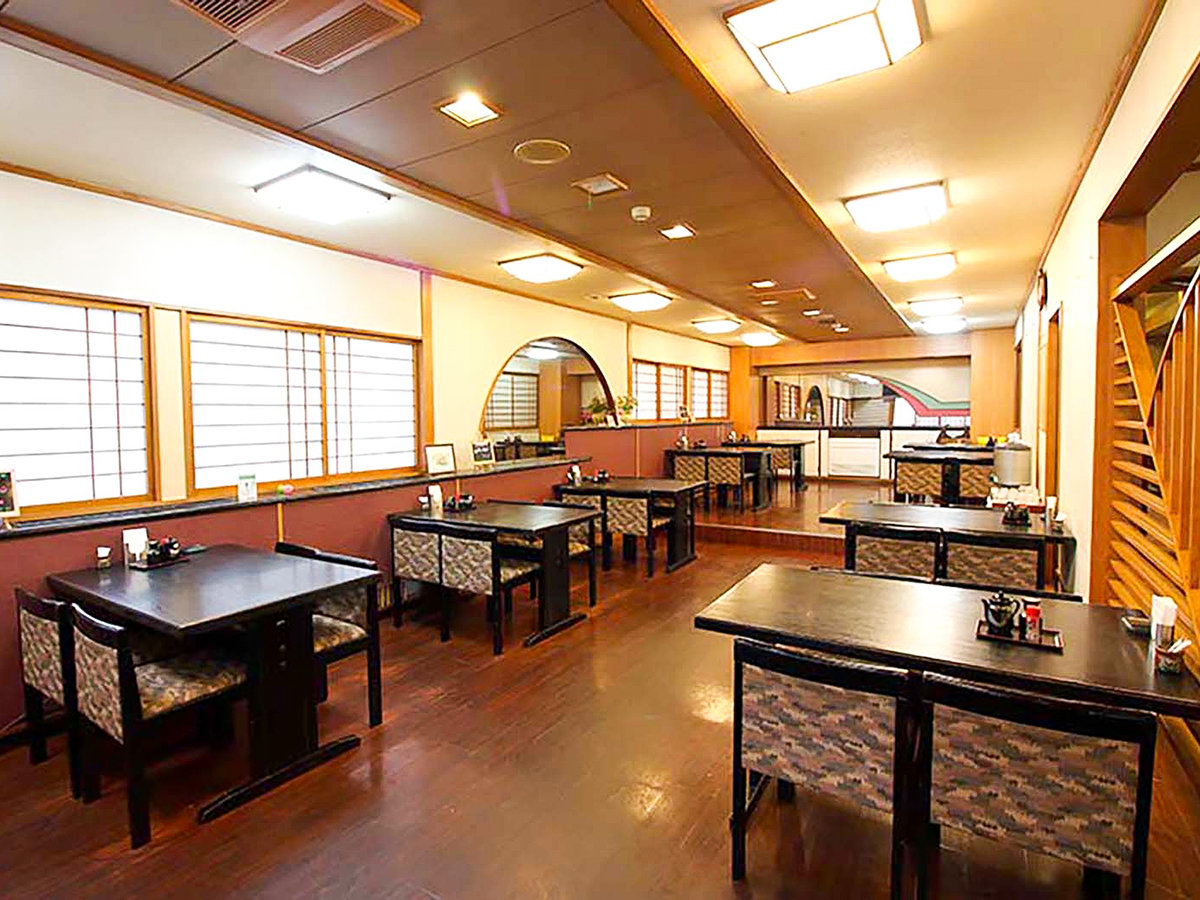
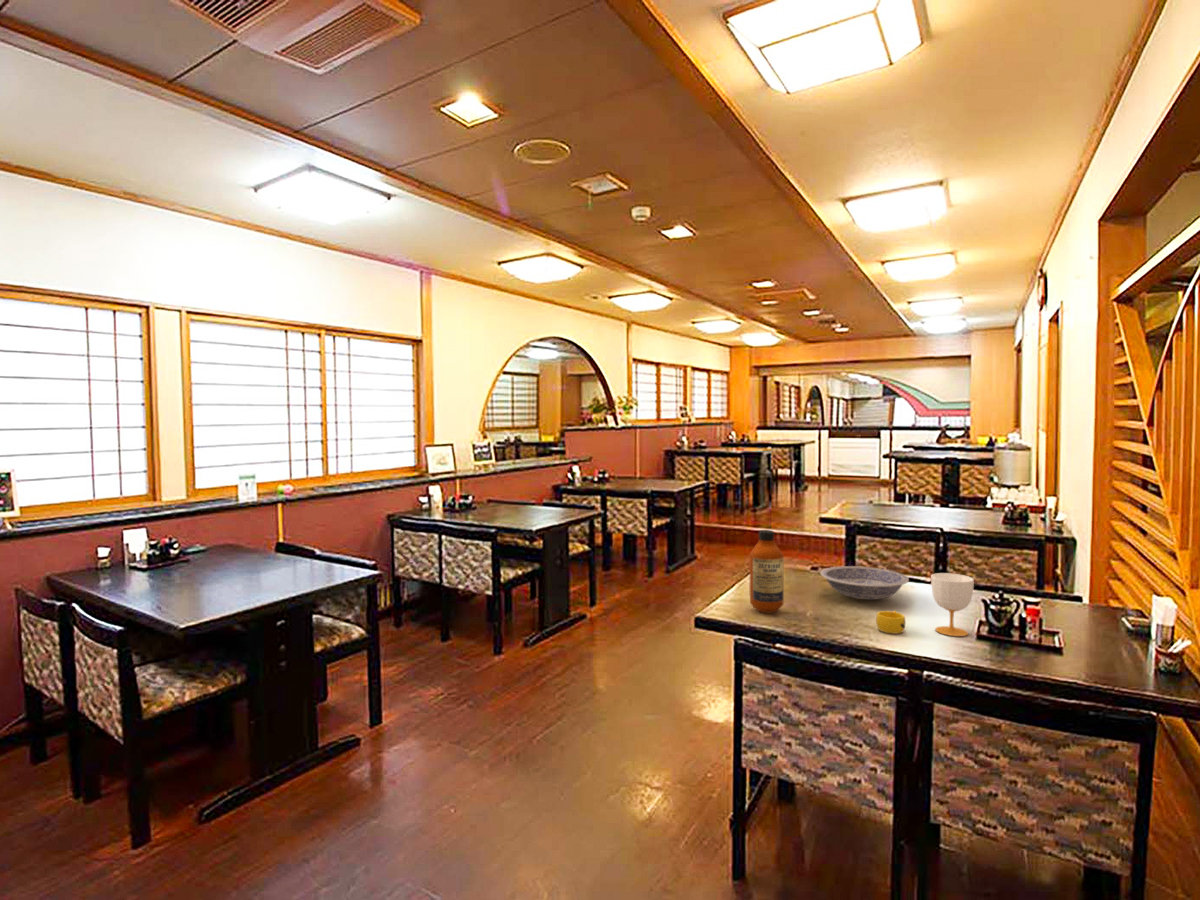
+ bowl (863, 586)
+ cup (891, 621)
+ cup (951, 604)
+ bottle (766, 570)
